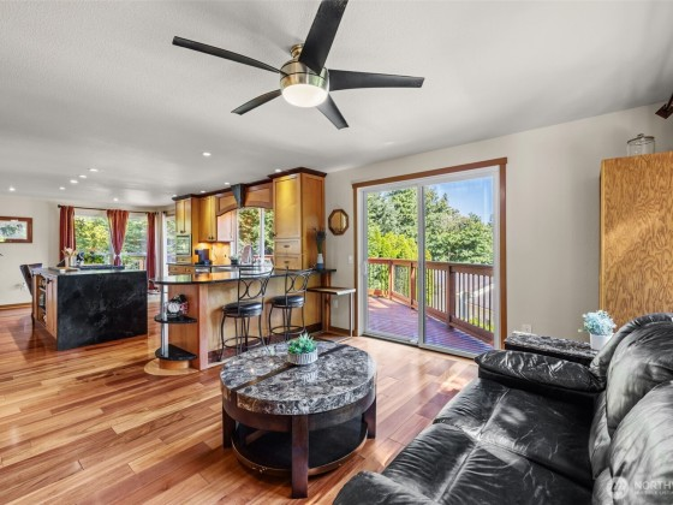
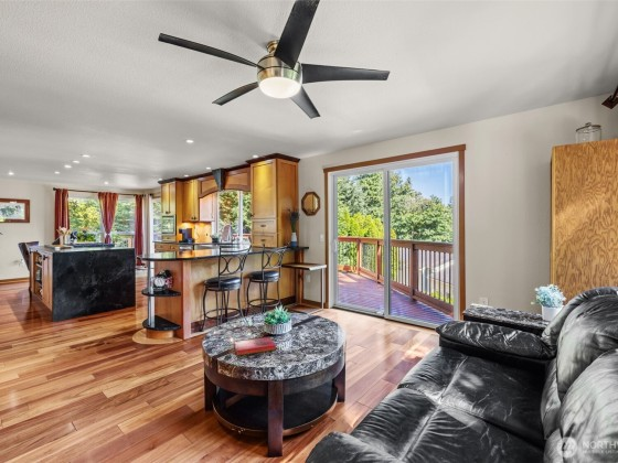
+ hardback book (254, 345)
